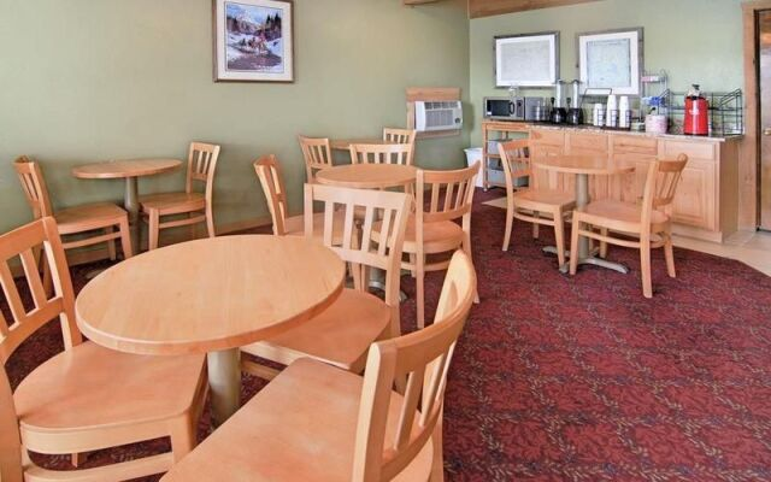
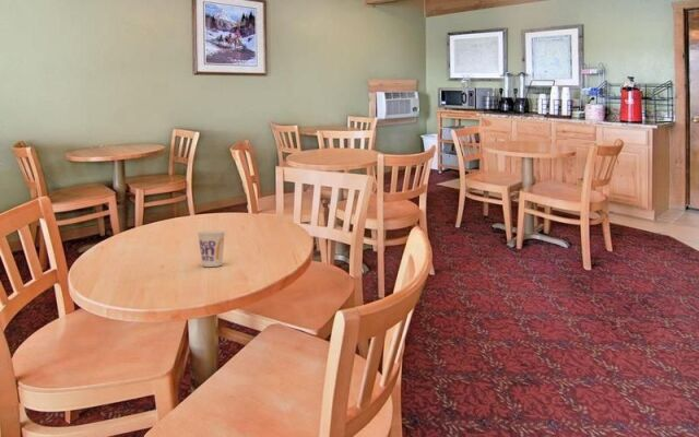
+ cup (212, 248)
